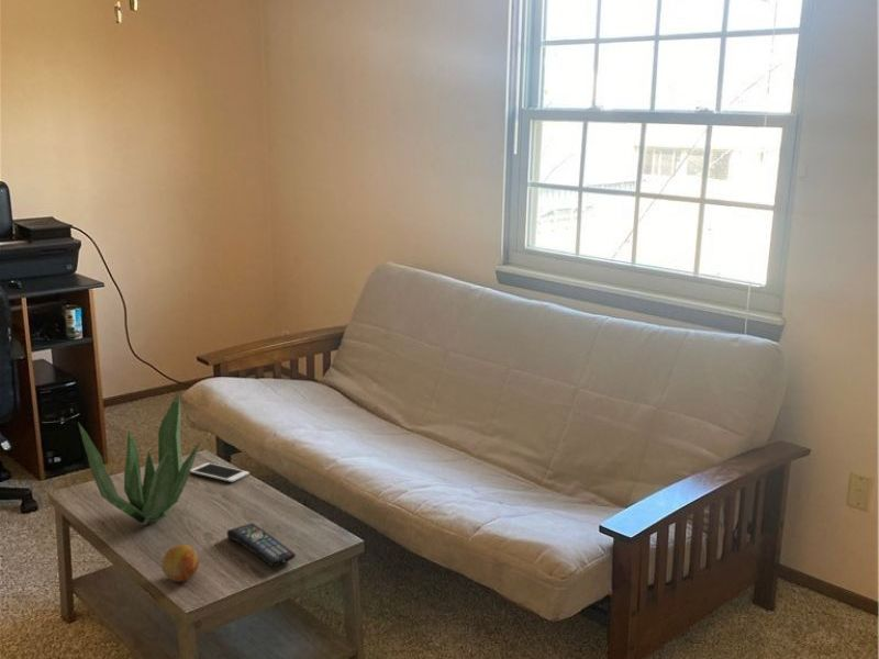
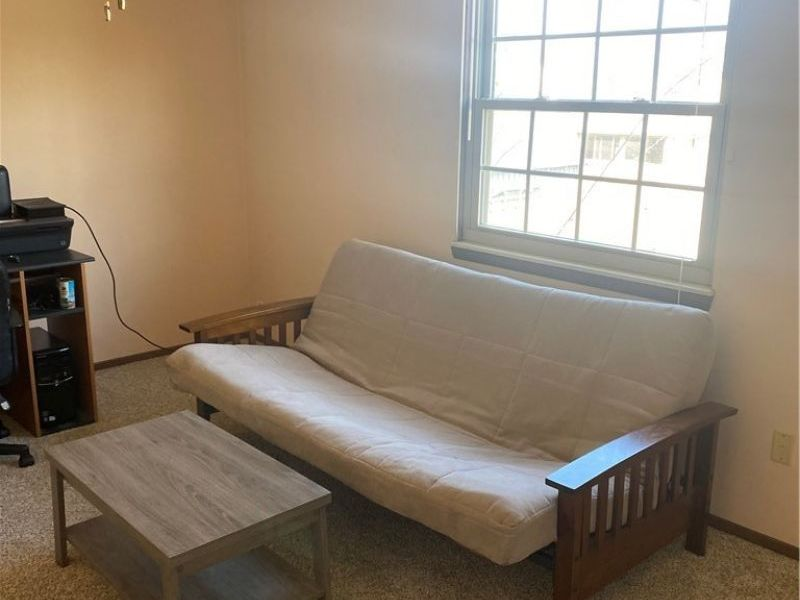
- plant (145, 465)
- cell phone (219, 471)
- remote control (259, 543)
- fruit (179, 562)
